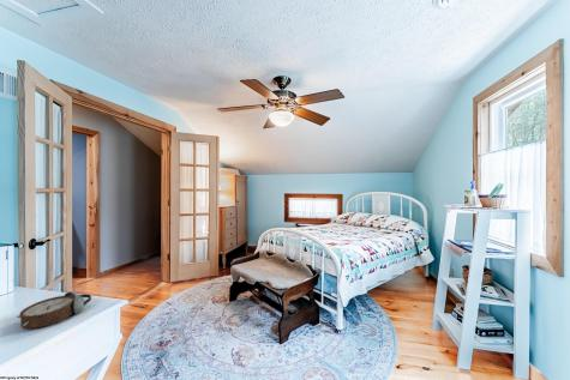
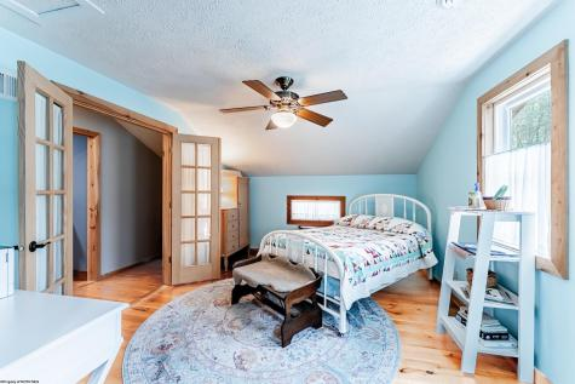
- alarm clock (58, 306)
